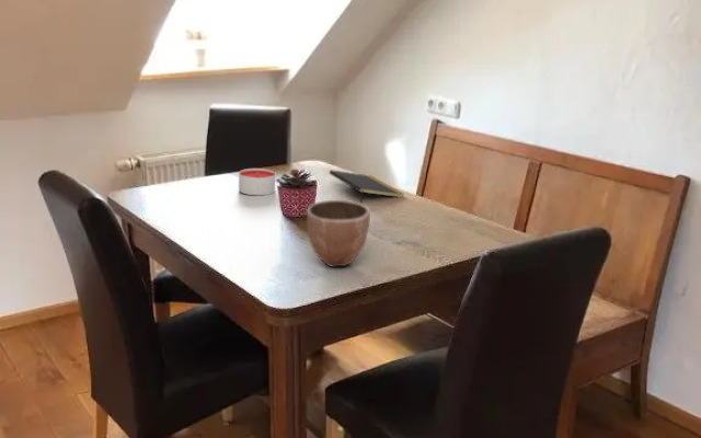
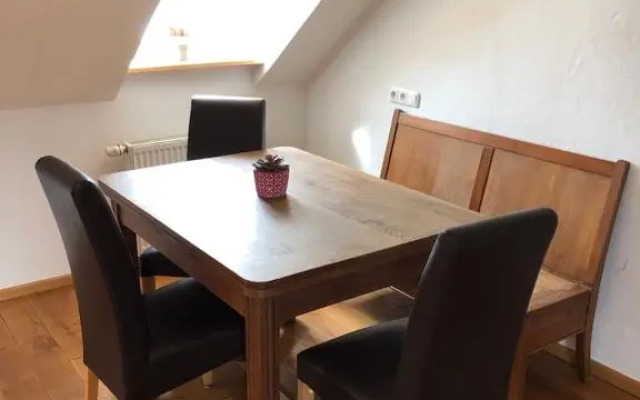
- candle (256, 181)
- decorative bowl (336, 237)
- notepad (365, 183)
